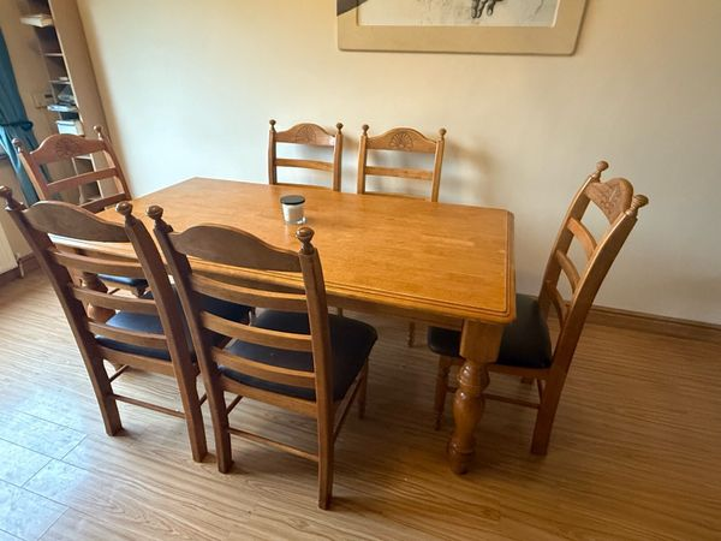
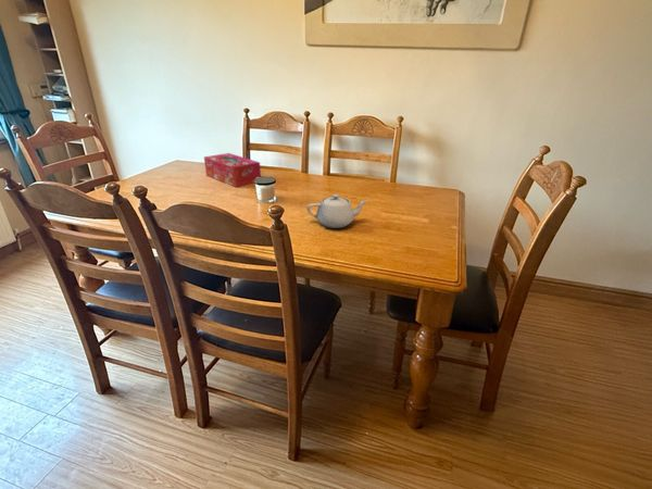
+ teapot (337, 209)
+ tissue box (231, 168)
